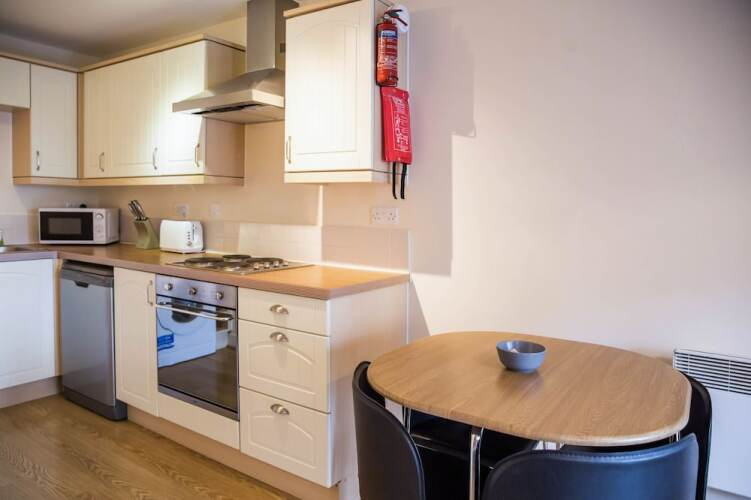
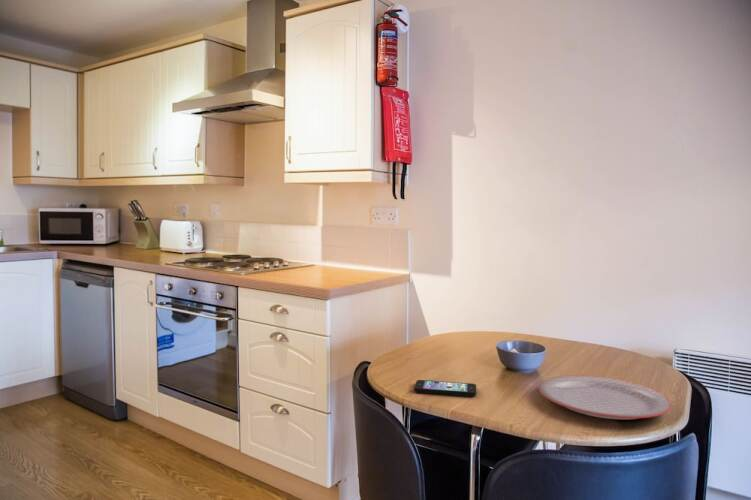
+ smartphone (445, 387)
+ plate (601, 398)
